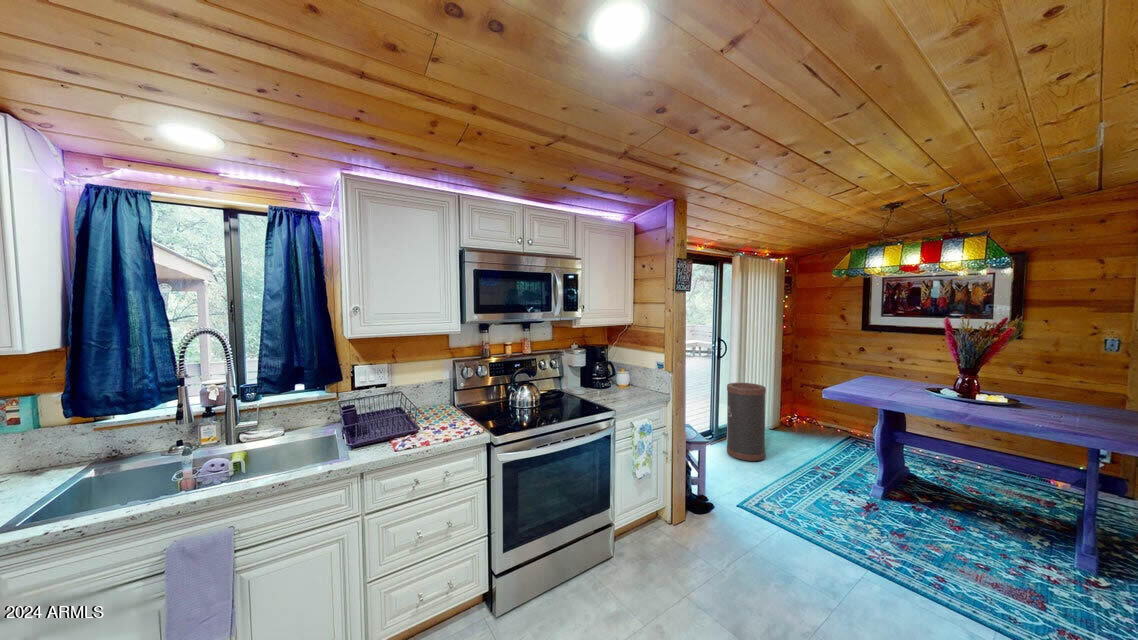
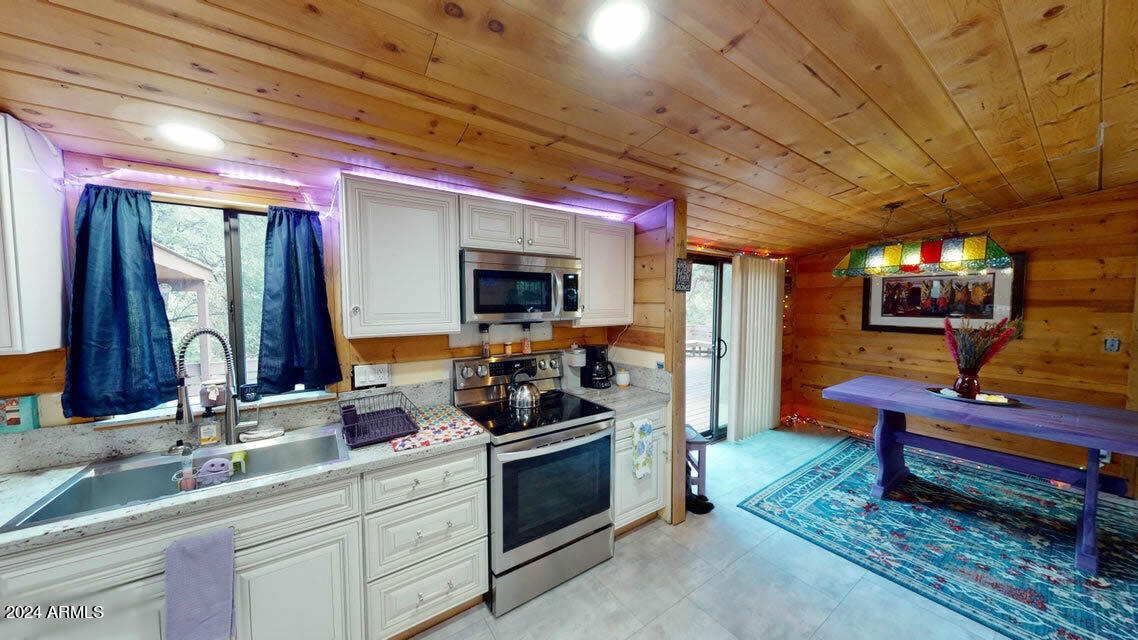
- trash can (745, 420)
